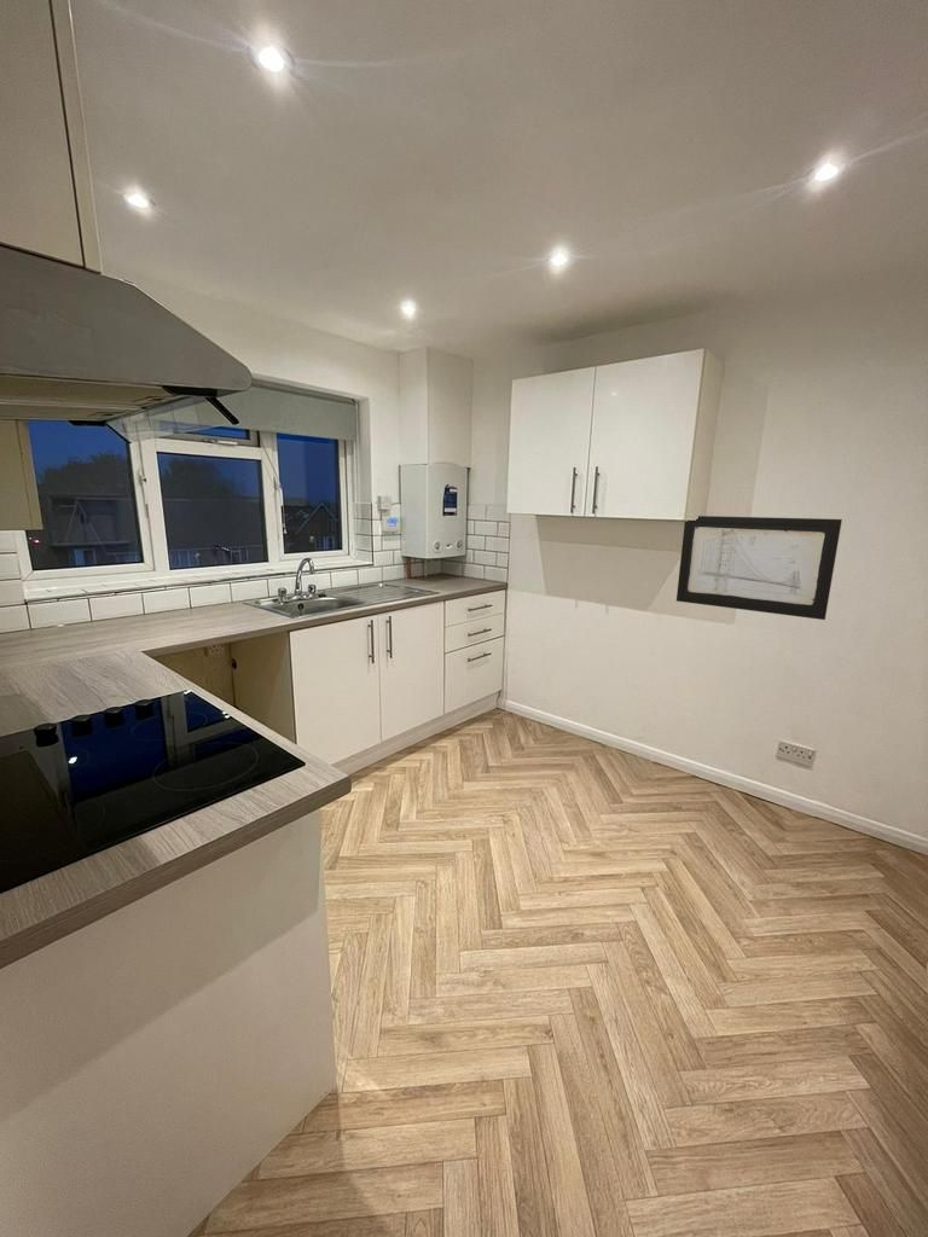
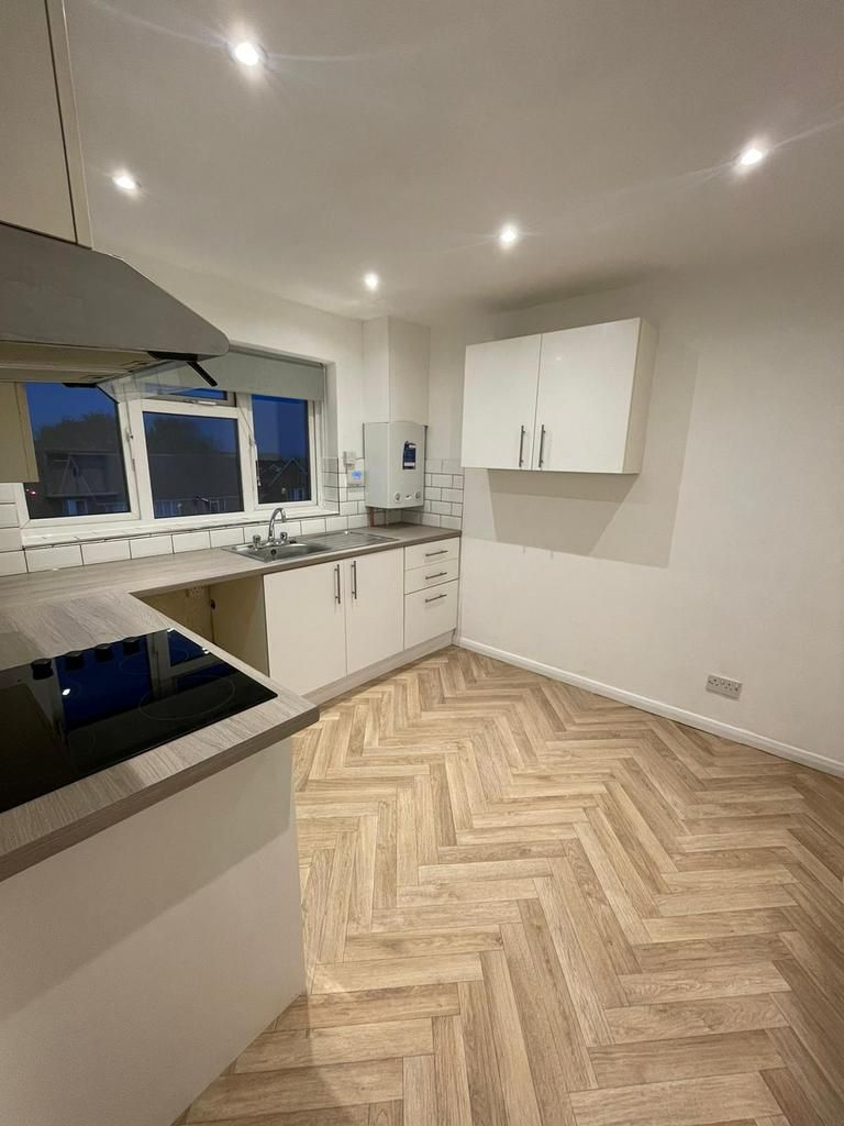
- wall art (750, 564)
